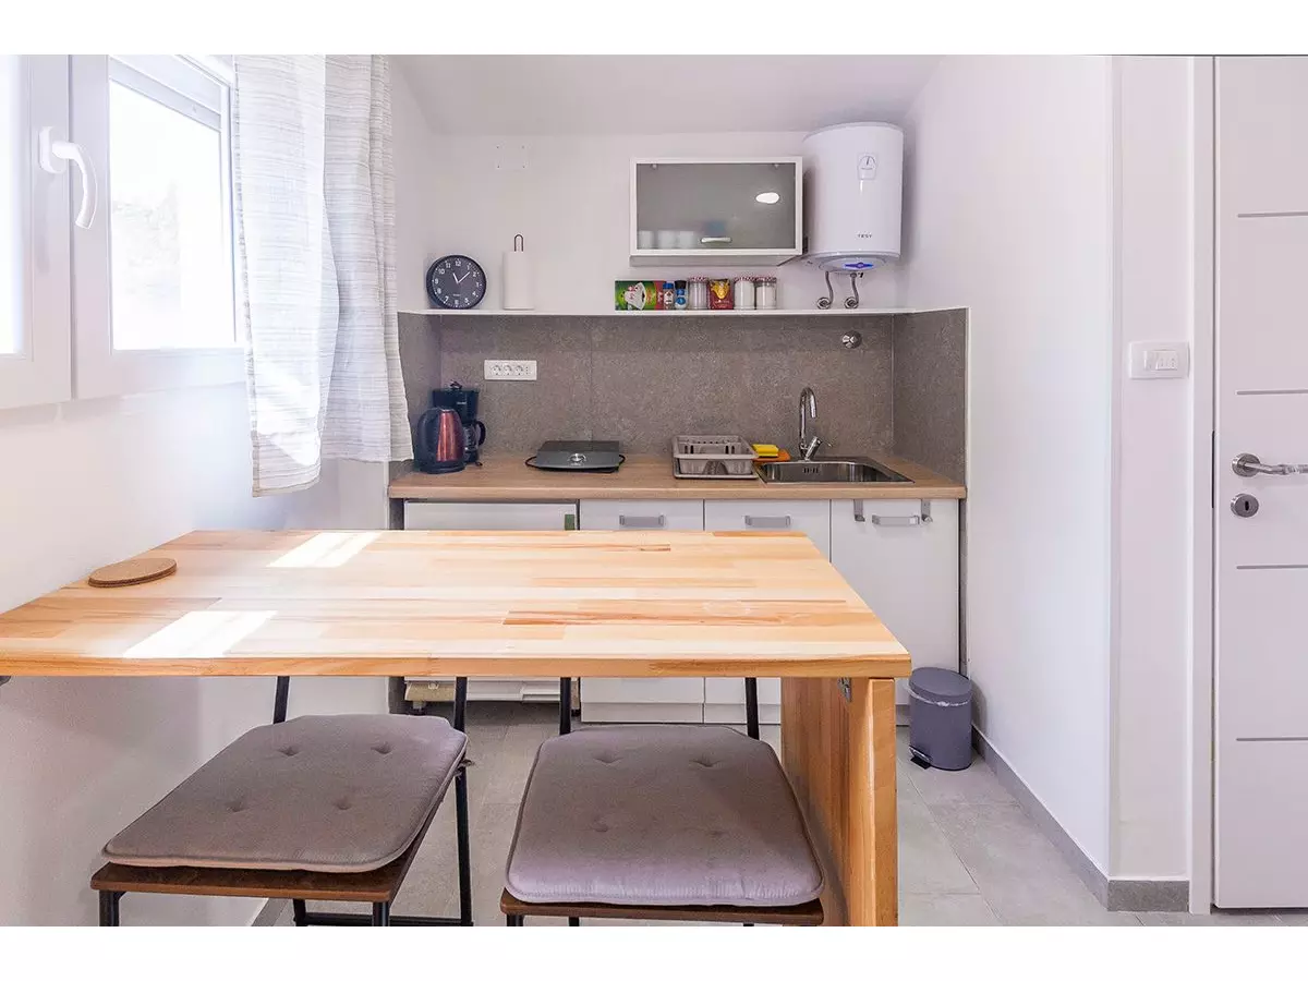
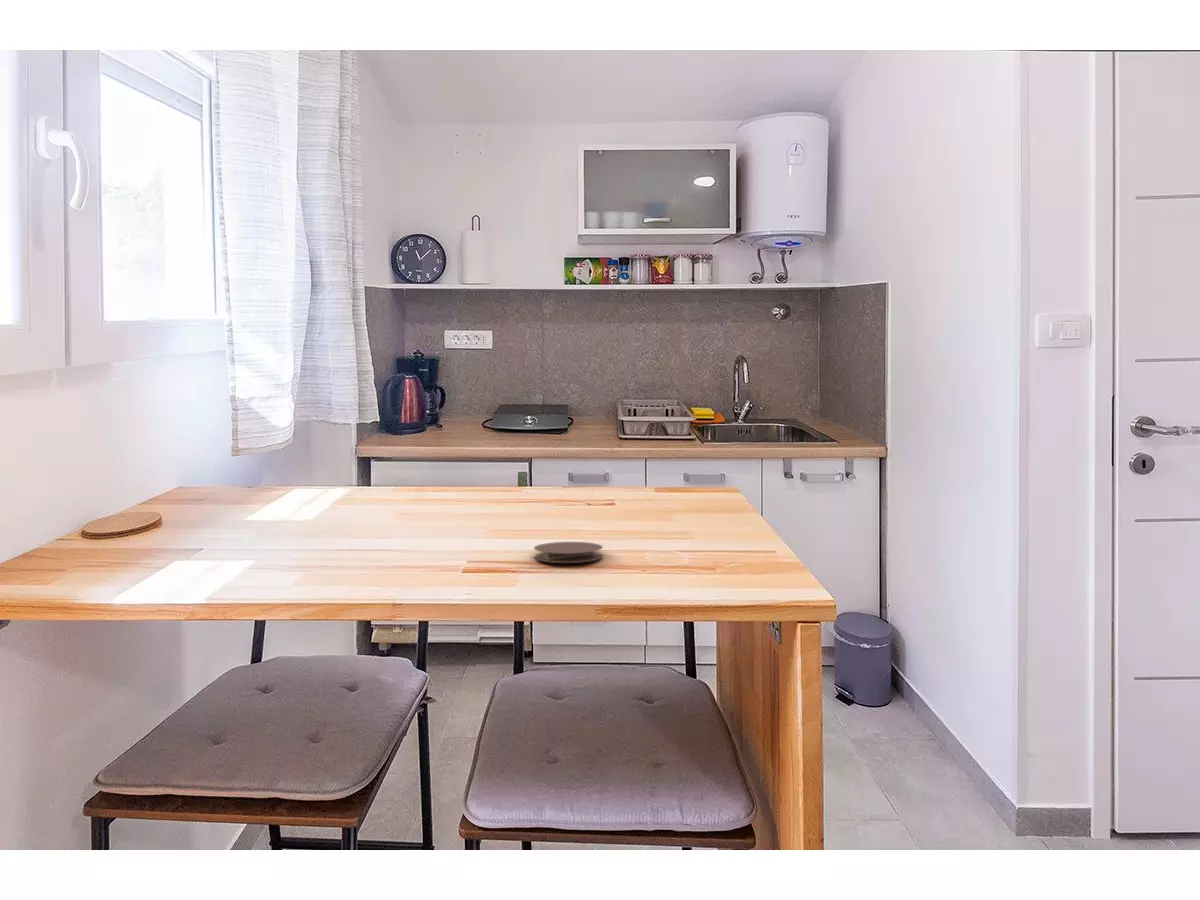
+ coaster (568, 551)
